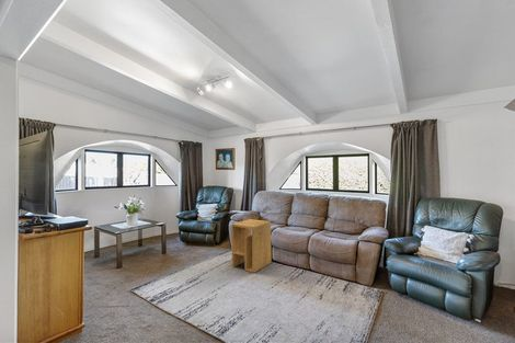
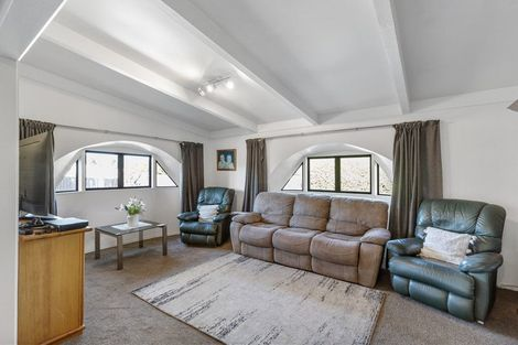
- side table (251, 243)
